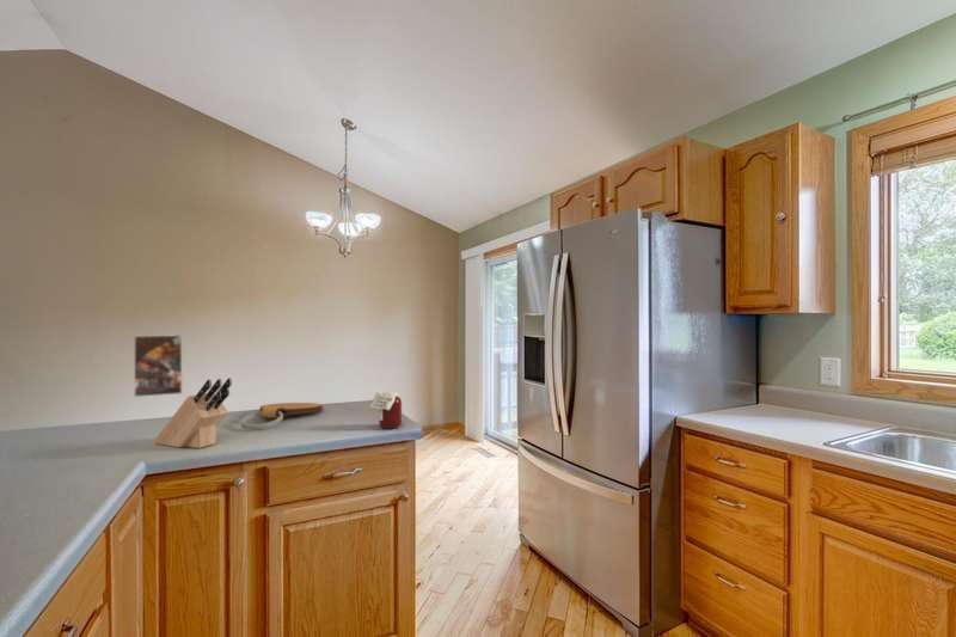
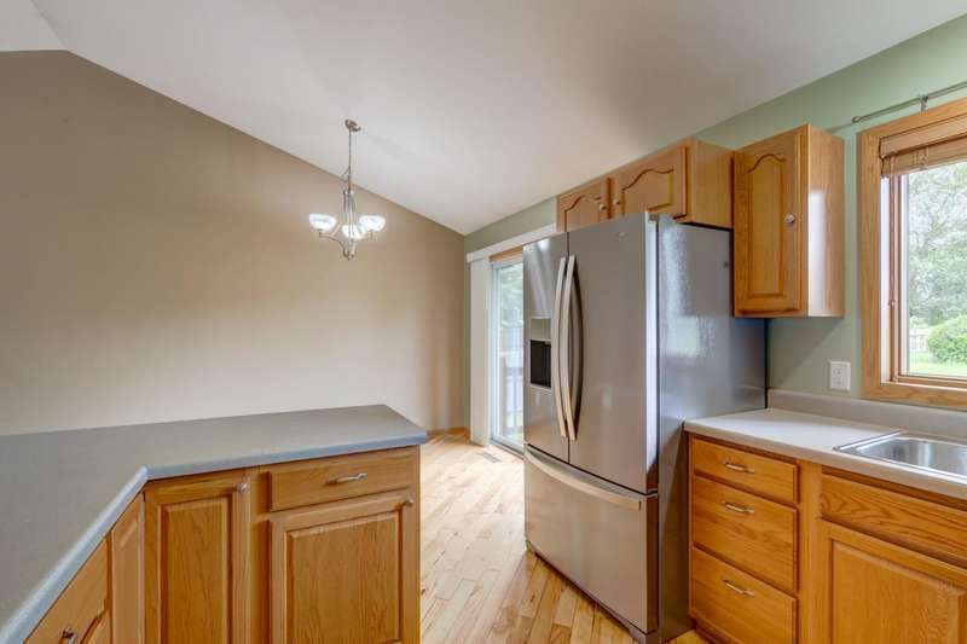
- knife block (195, 410)
- key chain (280, 410)
- jar (387, 410)
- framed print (158, 365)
